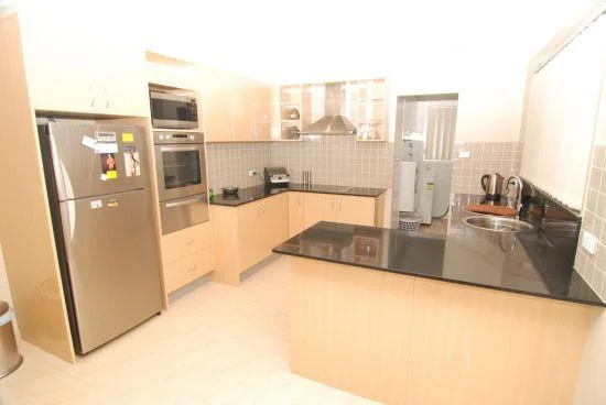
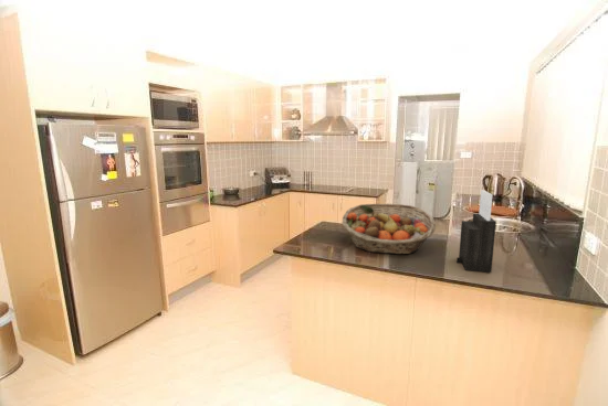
+ knife block (474, 228)
+ fruit basket (387, 227)
